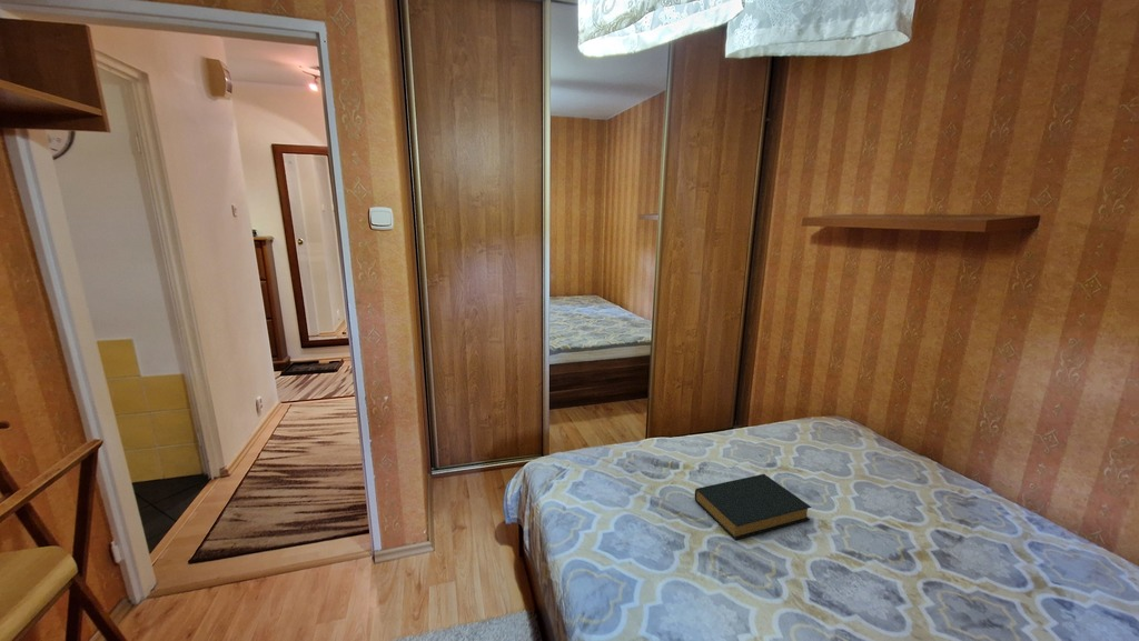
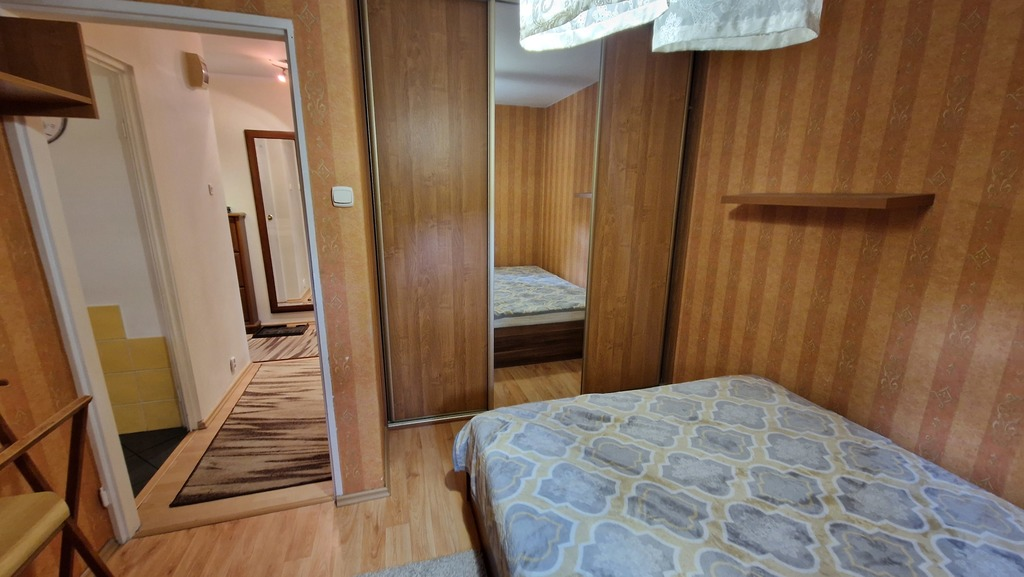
- hardback book (750, 502)
